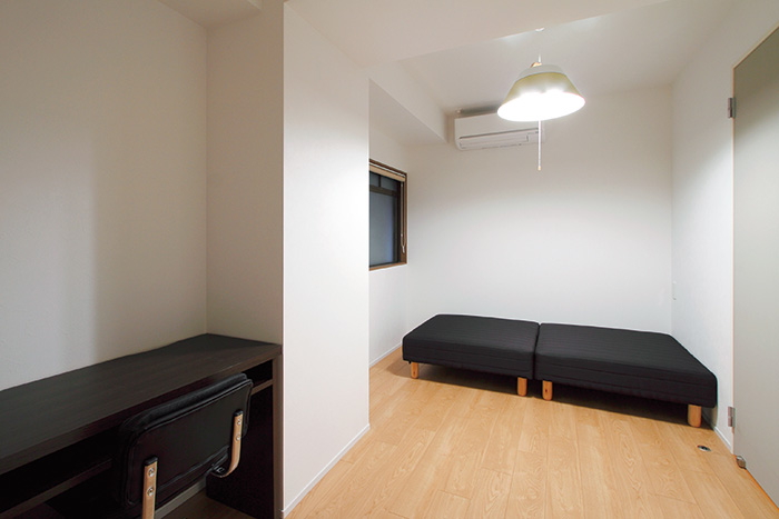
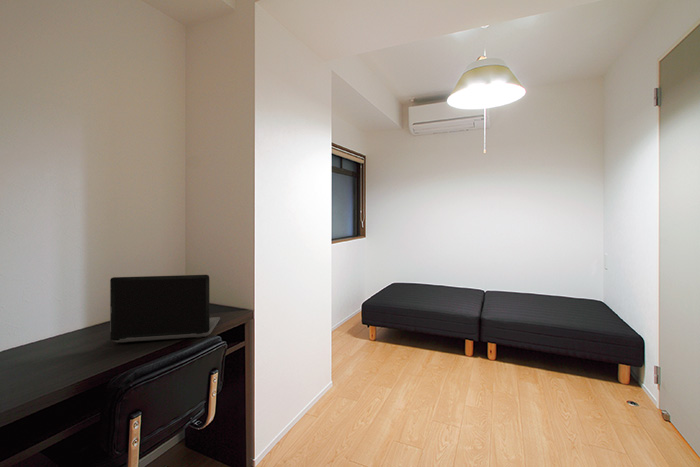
+ laptop computer (171, 301)
